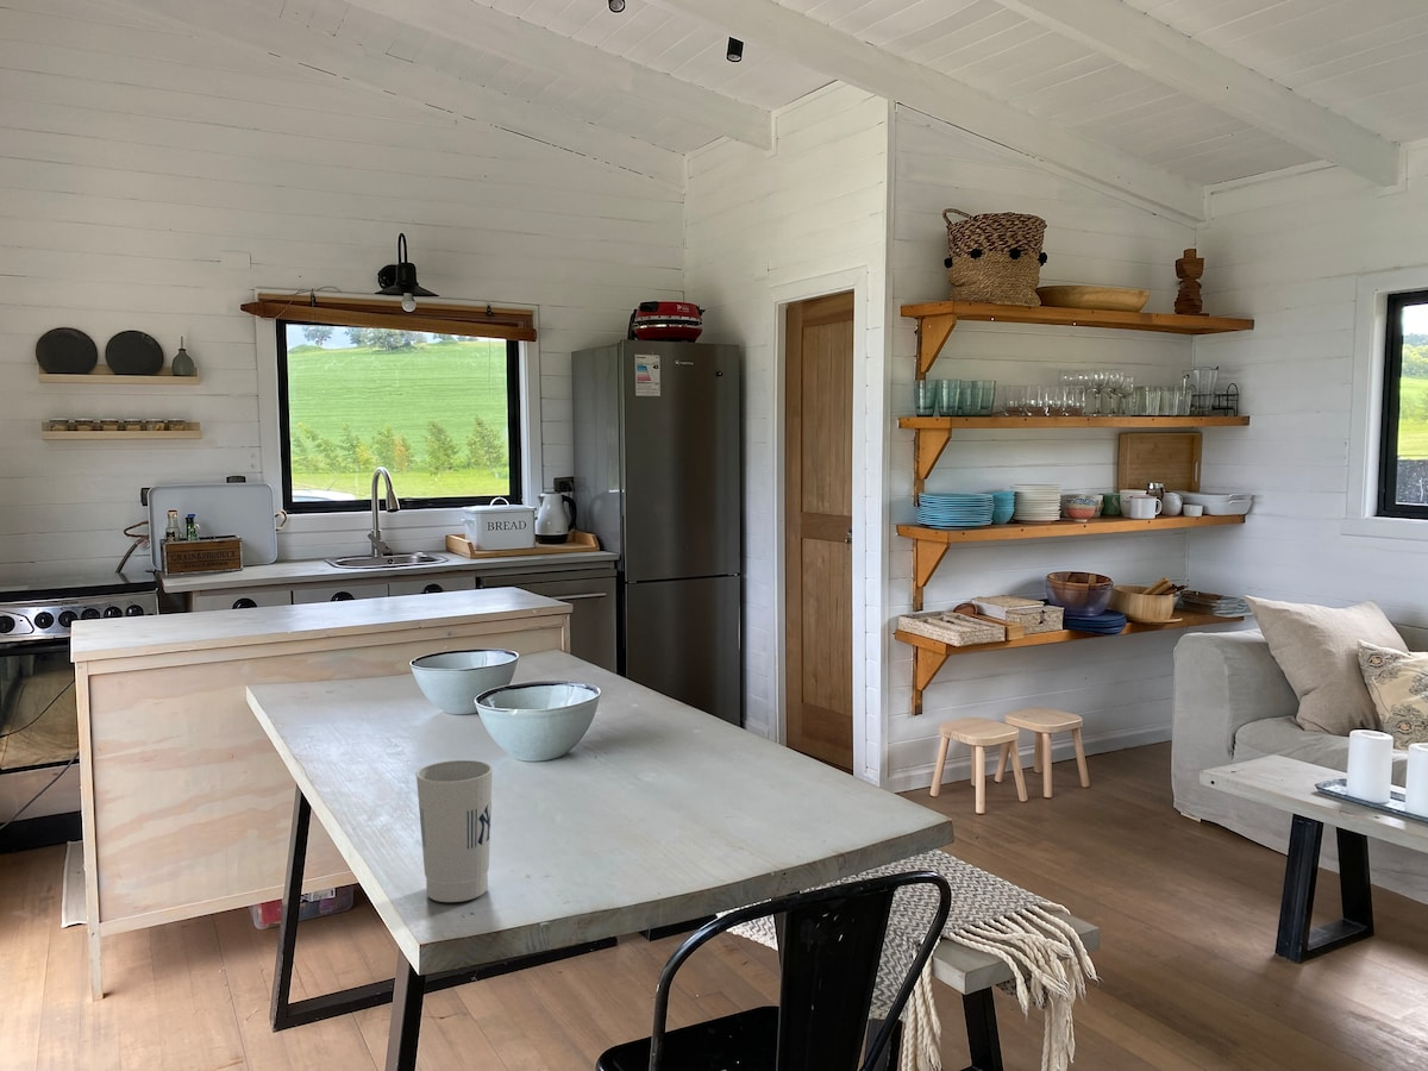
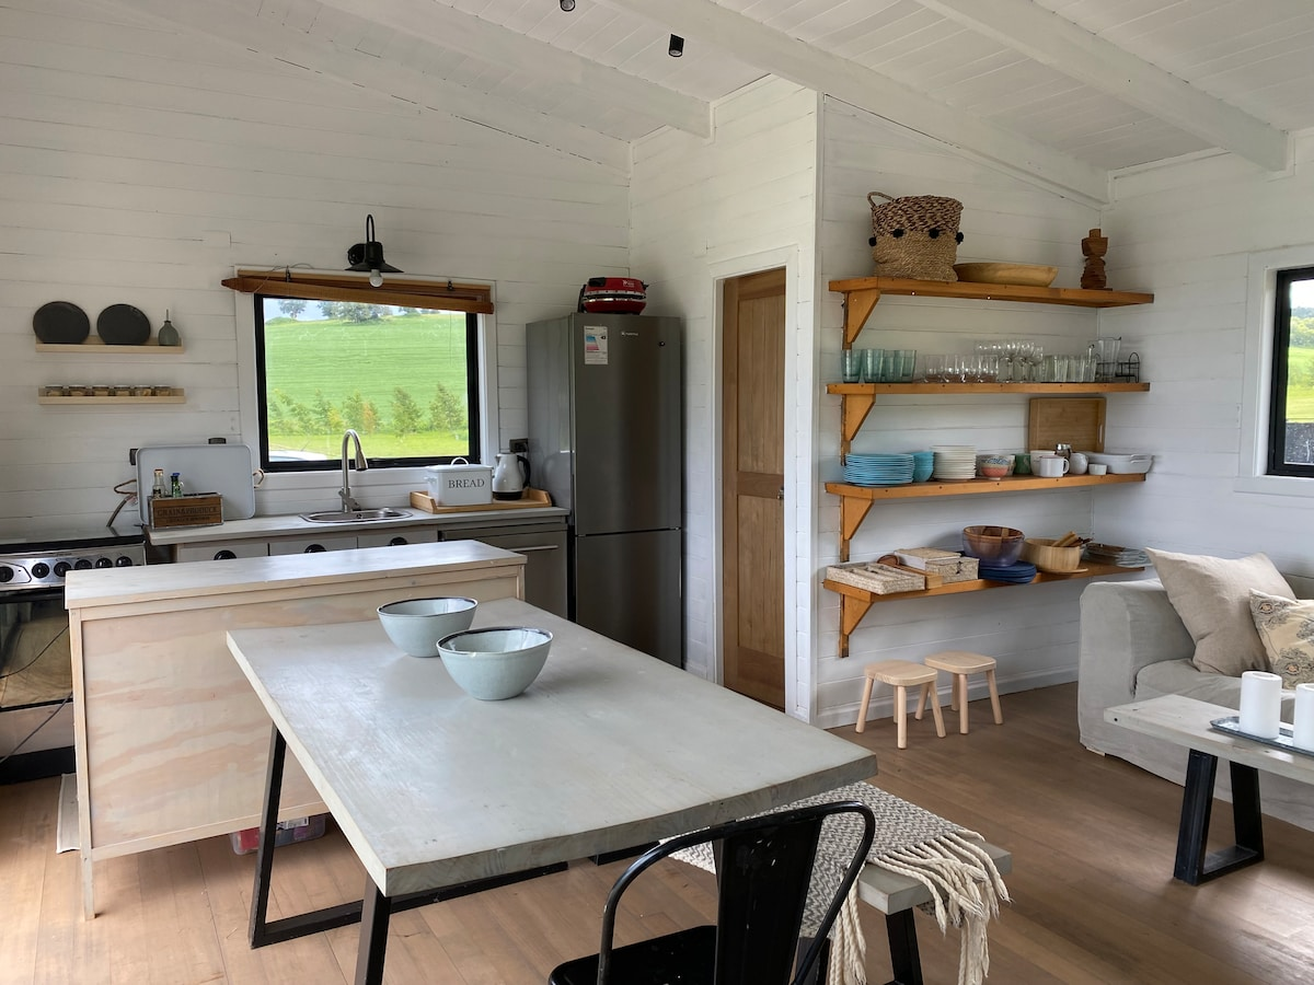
- cup (456, 831)
